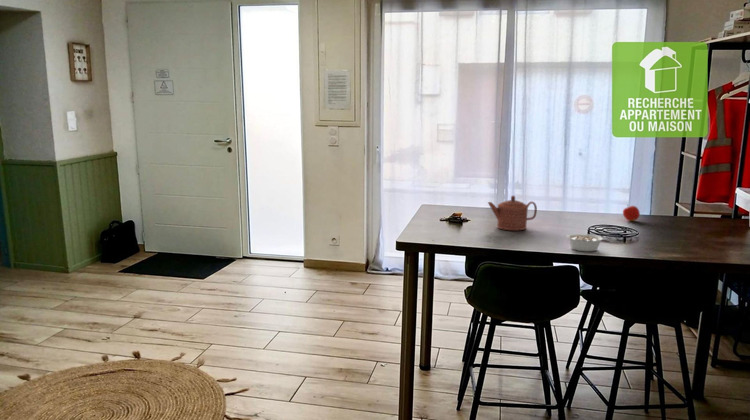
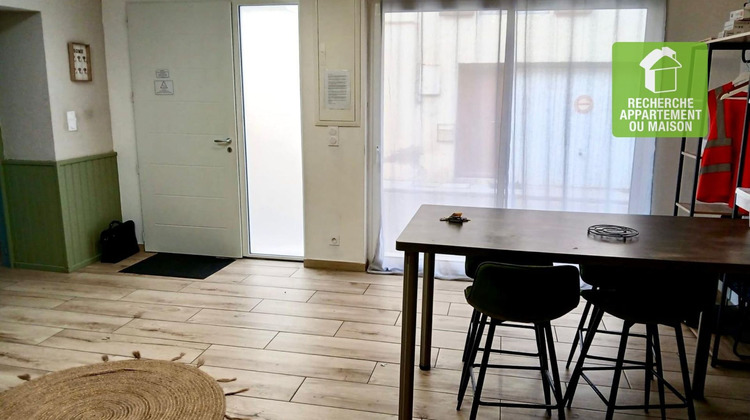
- legume (586, 242)
- fruit (631, 212)
- teapot (512, 211)
